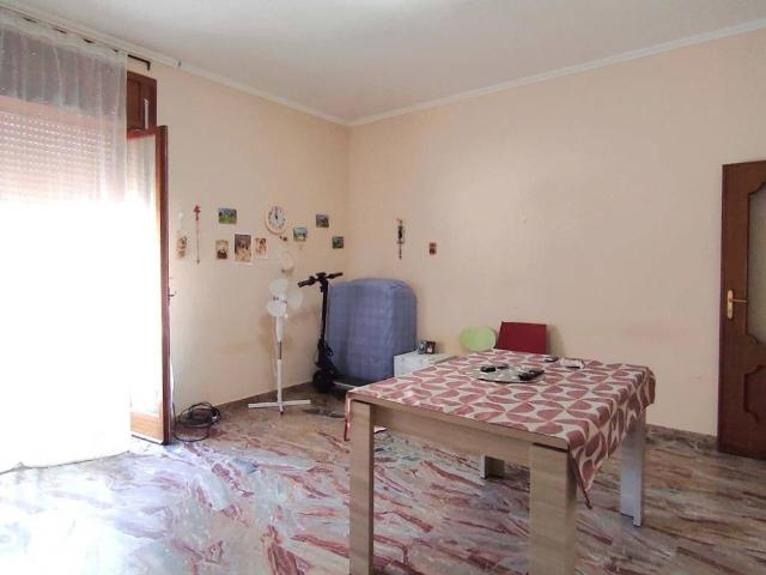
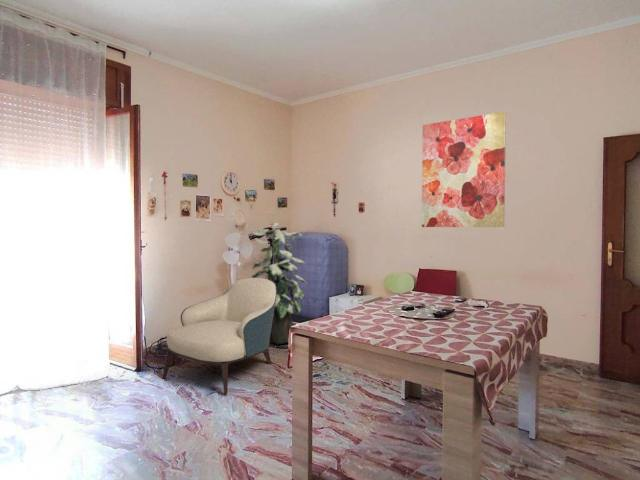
+ indoor plant (276, 282)
+ wall art (461, 173)
+ armchair (227, 326)
